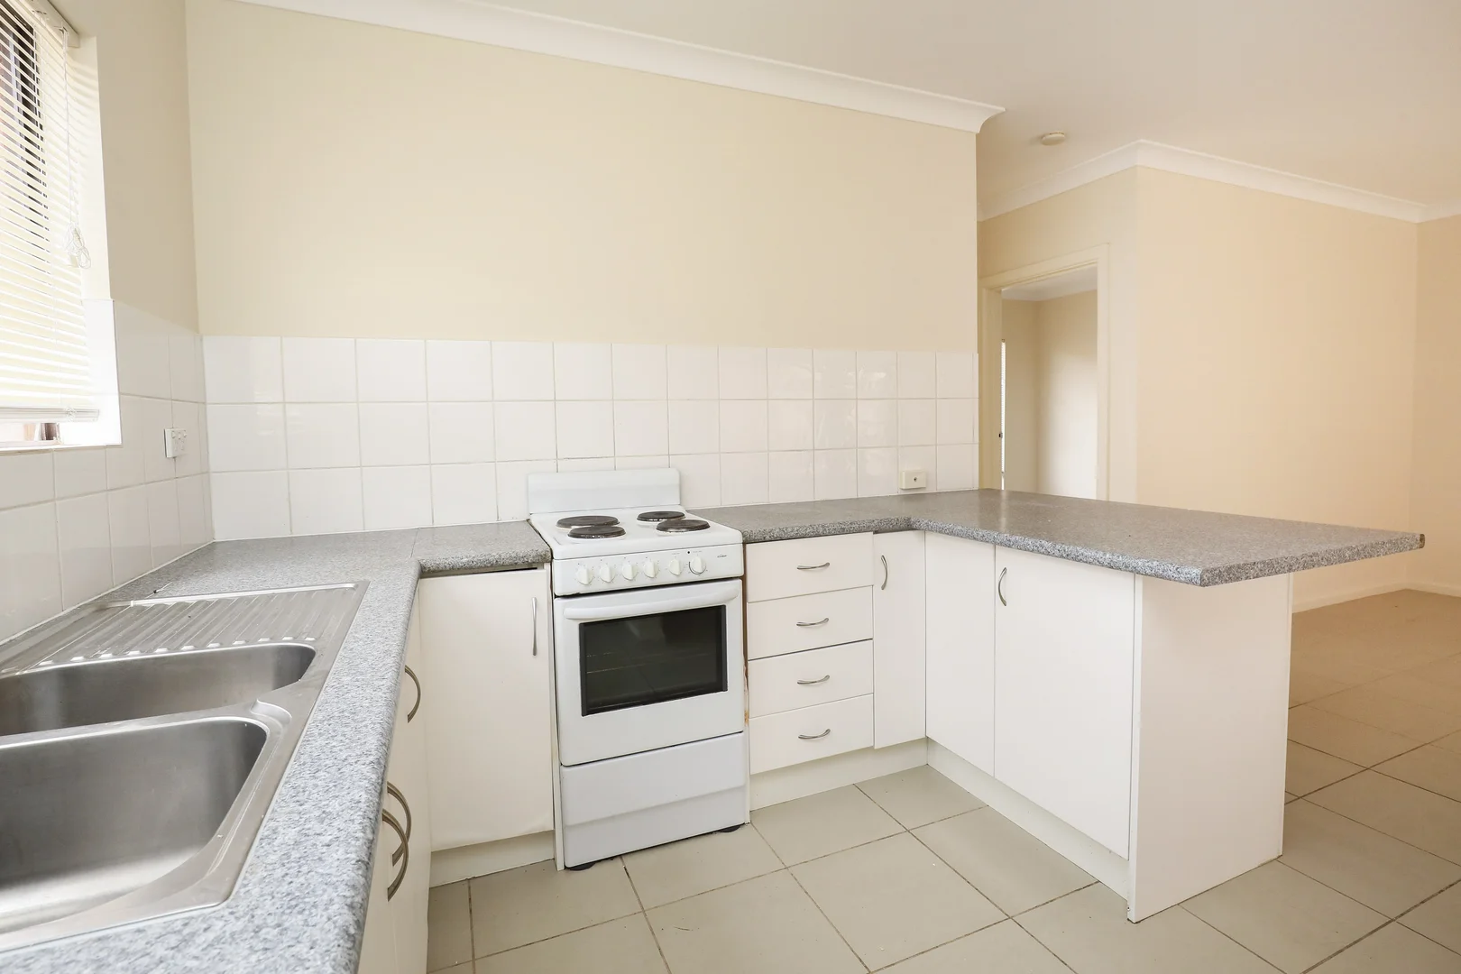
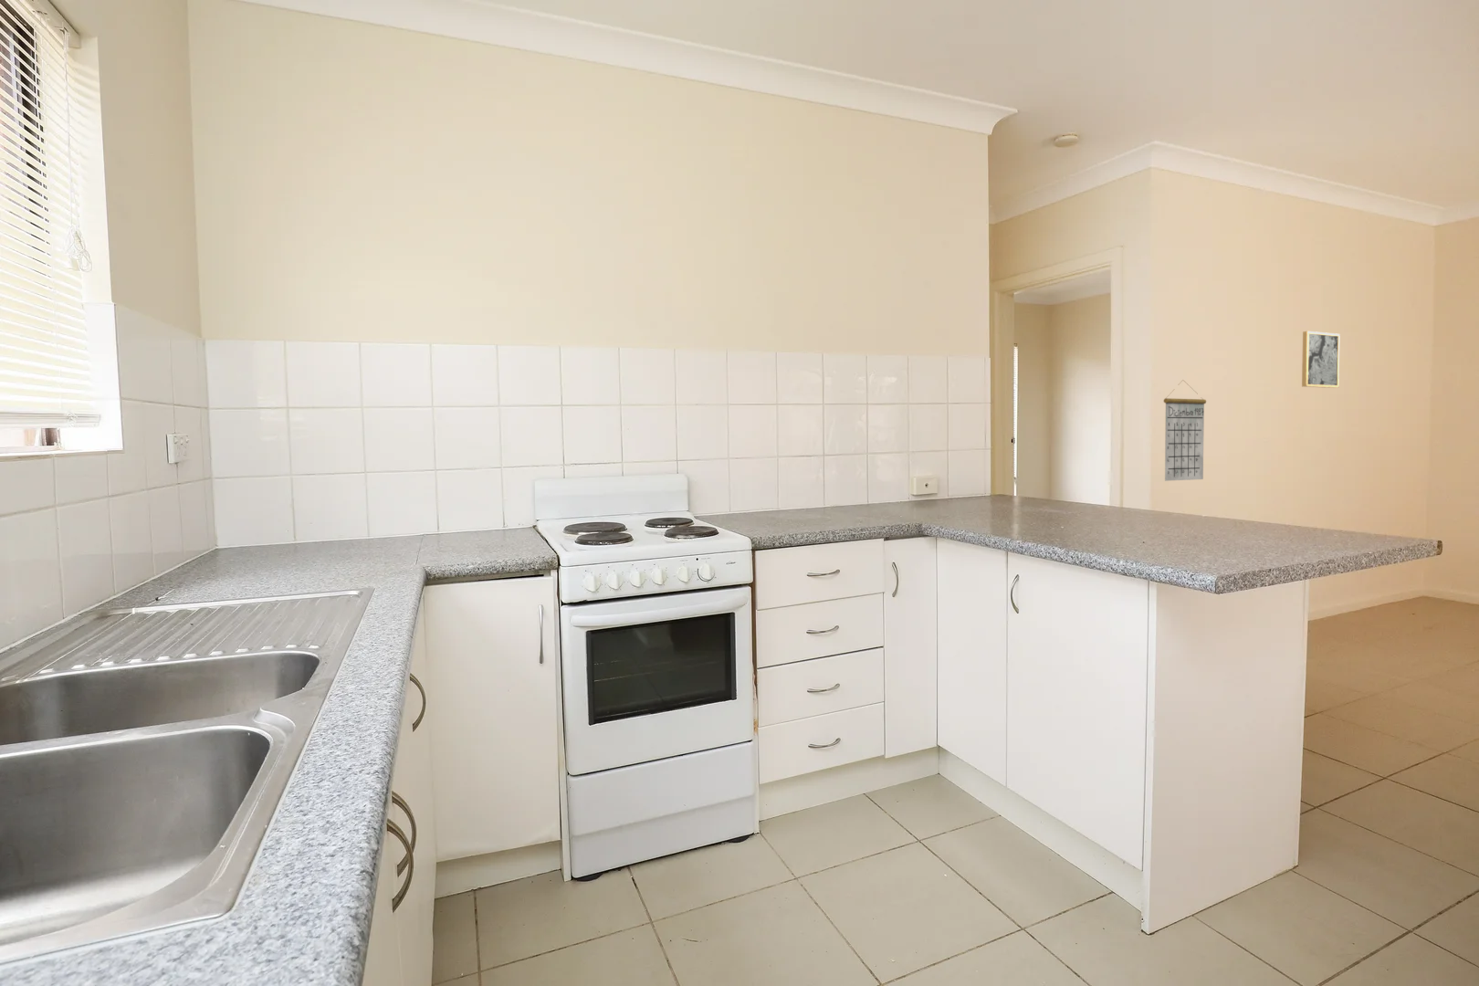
+ wall art (1321, 360)
+ calendar (1184, 429)
